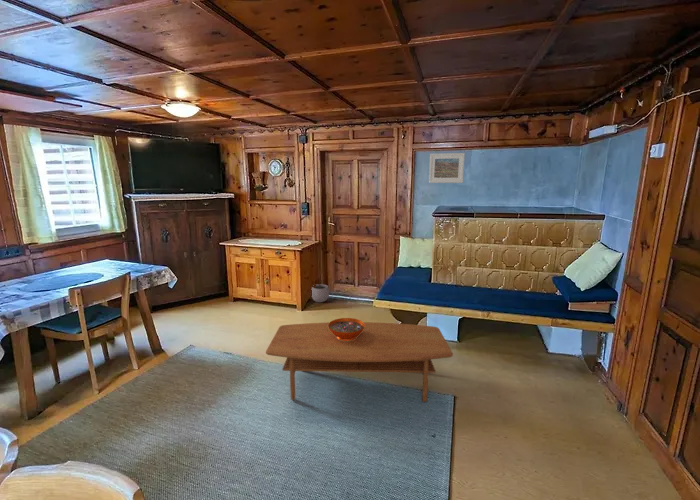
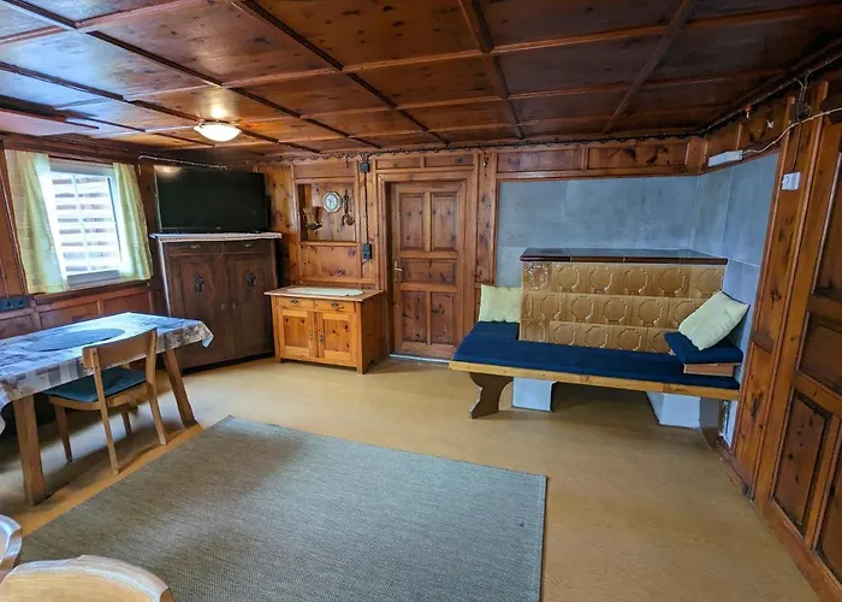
- coffee table (358, 361)
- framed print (446, 168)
- decorative bowl (346, 330)
- plant pot (320, 290)
